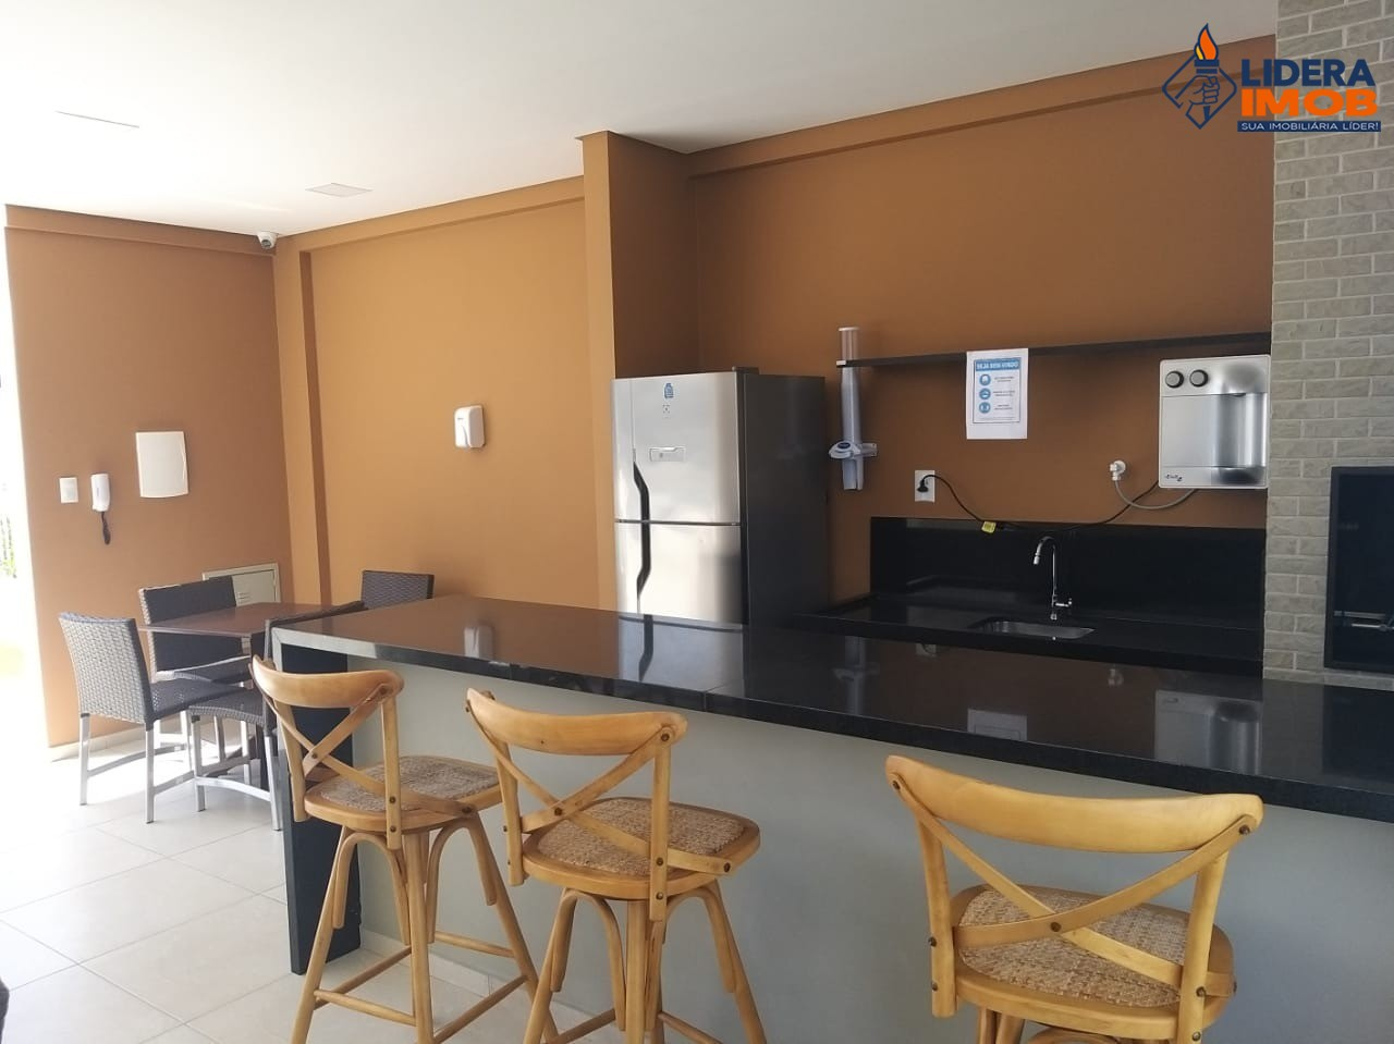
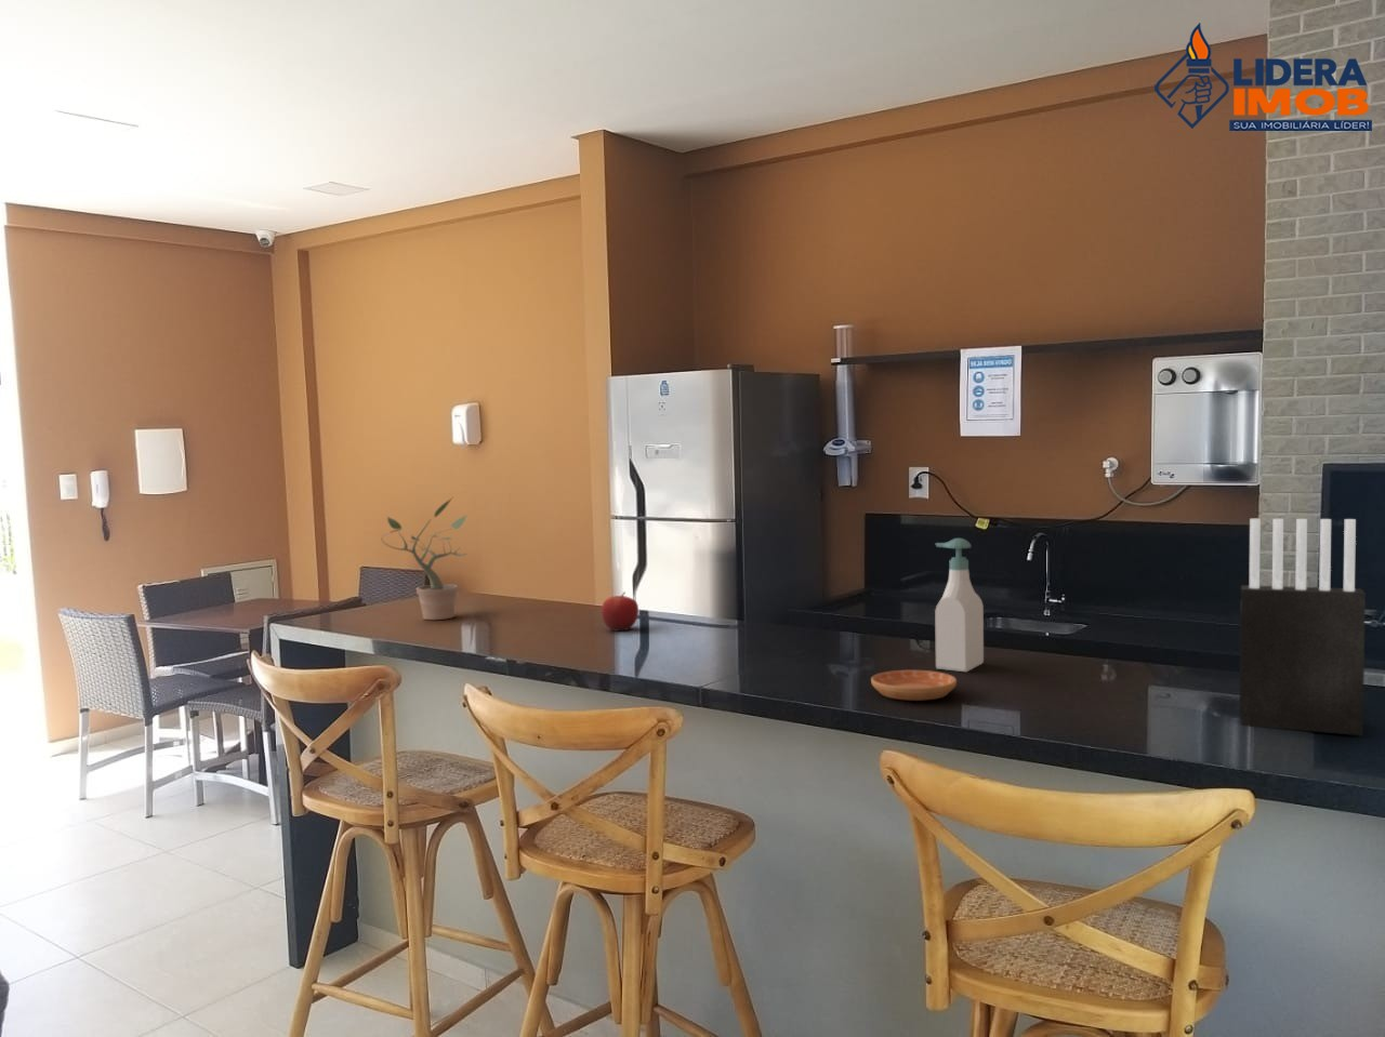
+ fruit (619, 611)
+ soap bottle (955, 601)
+ potted plant (424, 557)
+ saucer (913, 685)
+ knife block (1299, 620)
